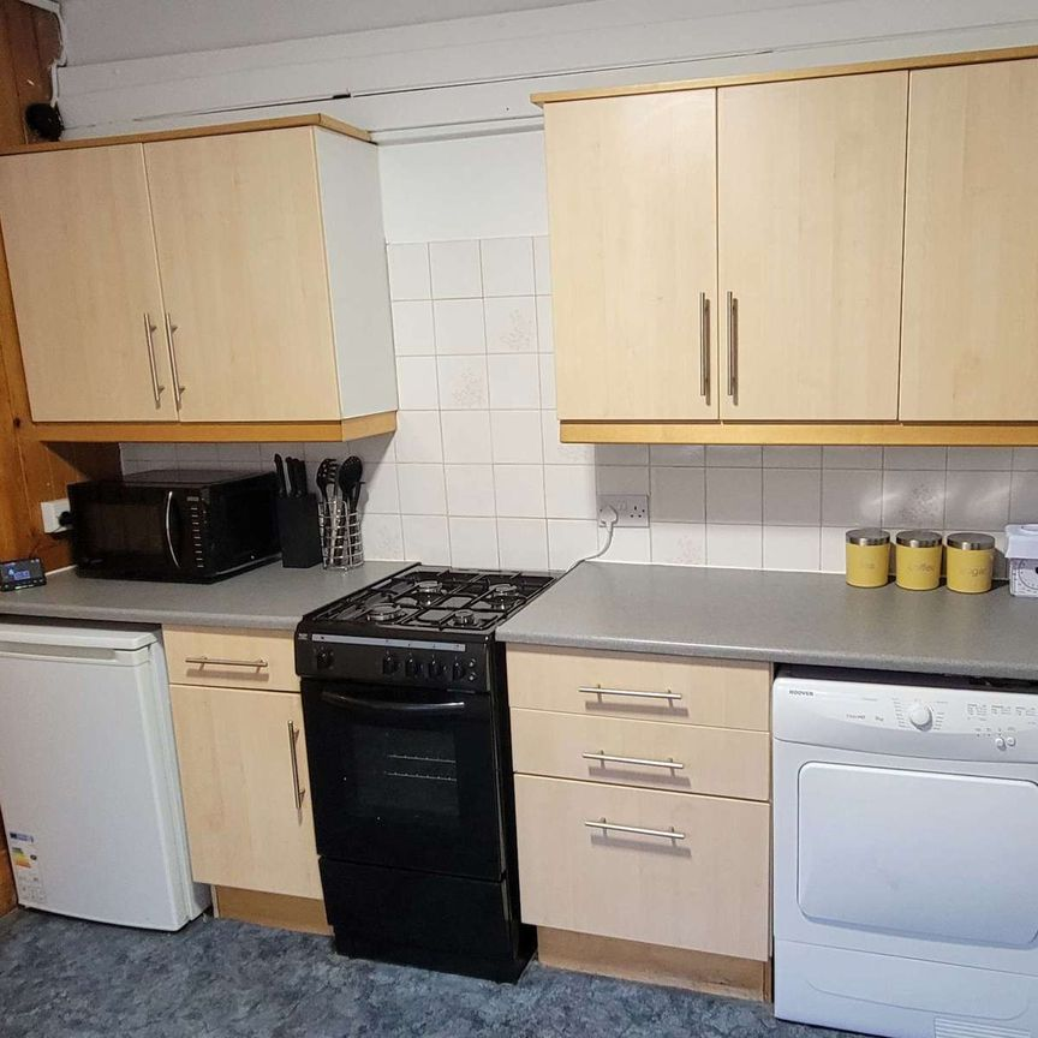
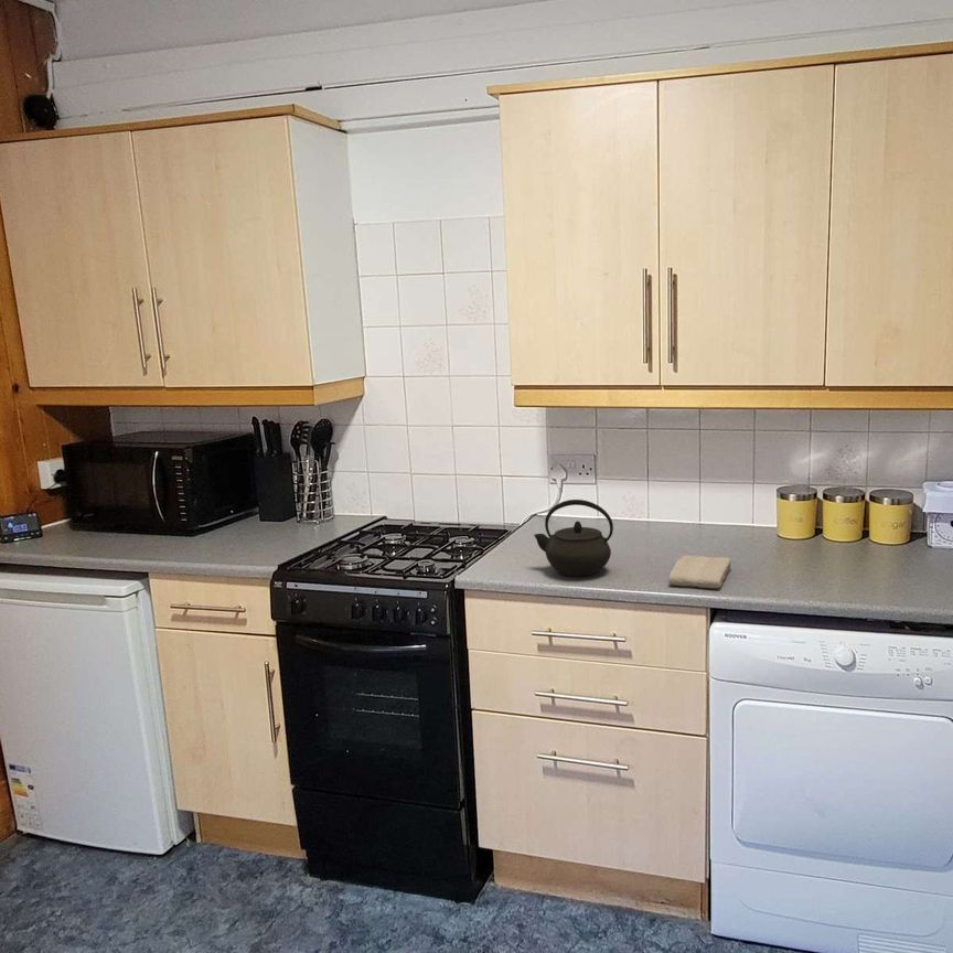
+ washcloth (700, 570)
+ kettle (572, 535)
